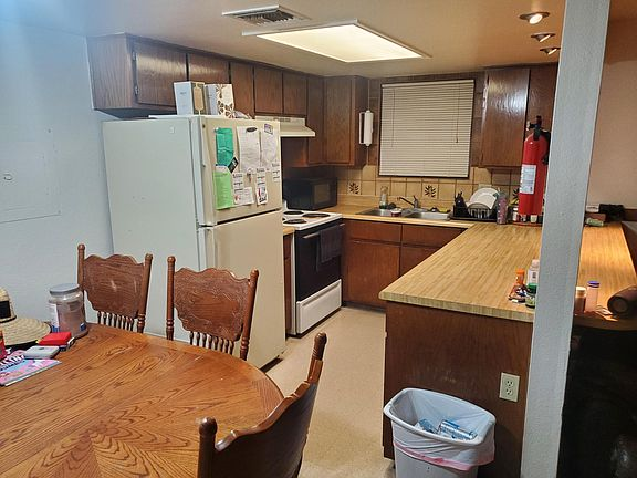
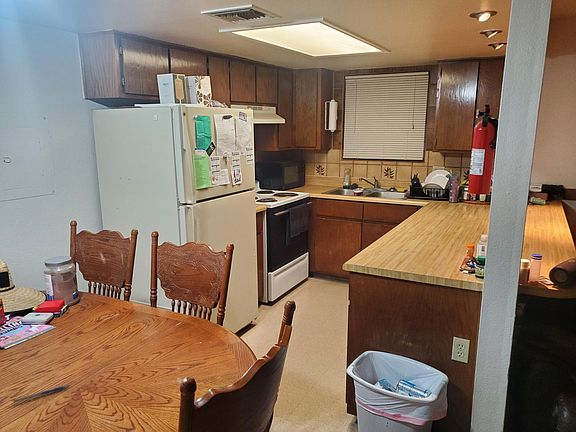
+ pen (41, 393)
